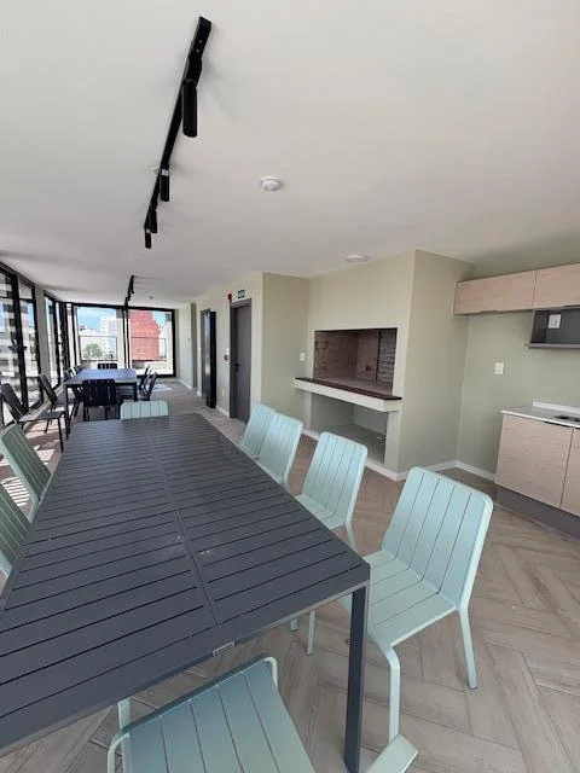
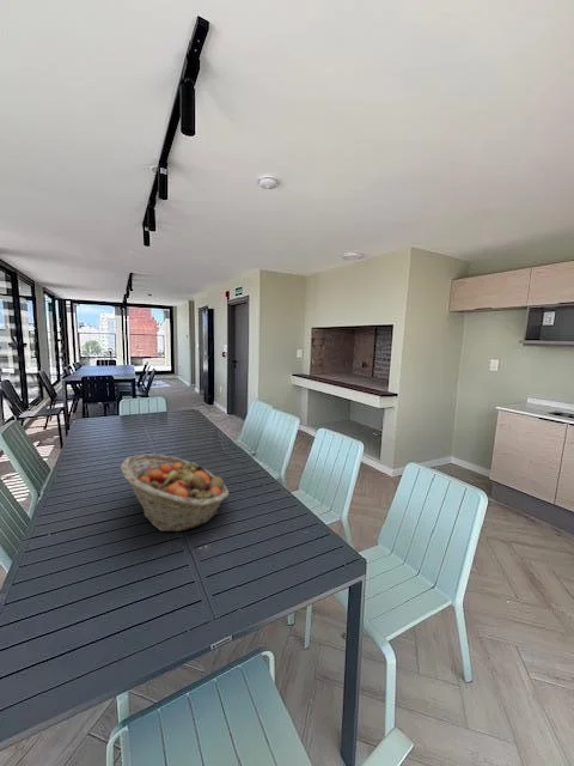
+ fruit basket (176, 485)
